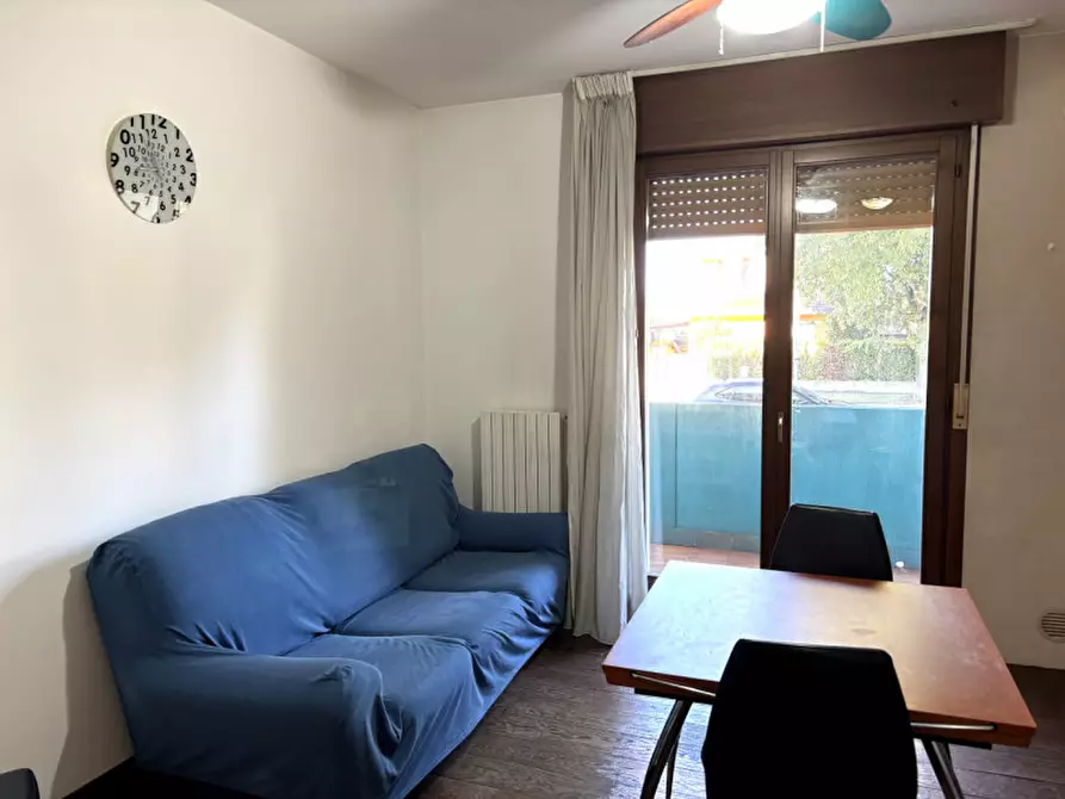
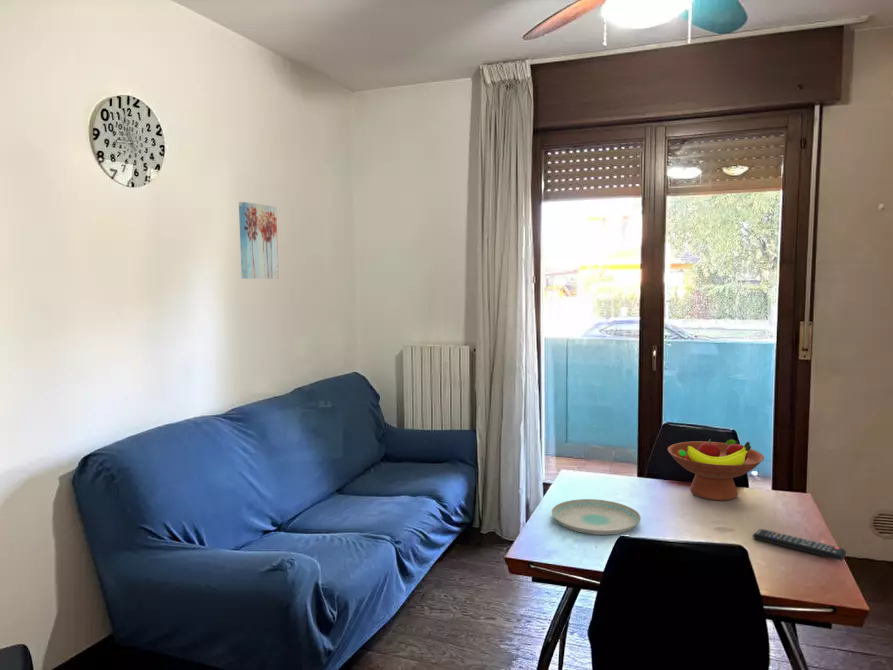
+ remote control (797, 544)
+ fruit bowl (714, 465)
+ plate (595, 517)
+ wall art (259, 241)
